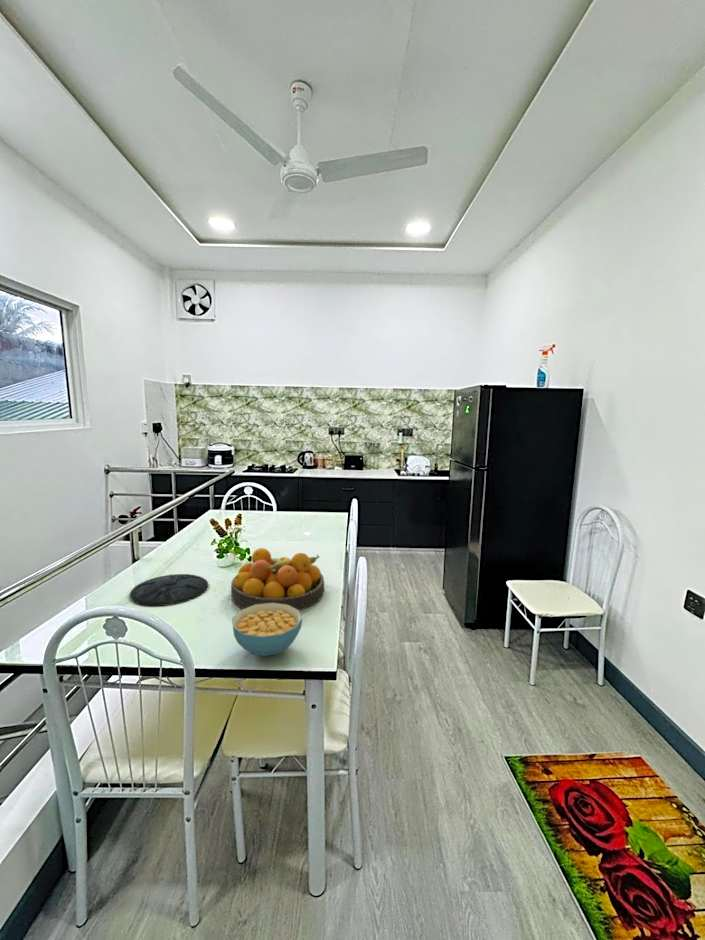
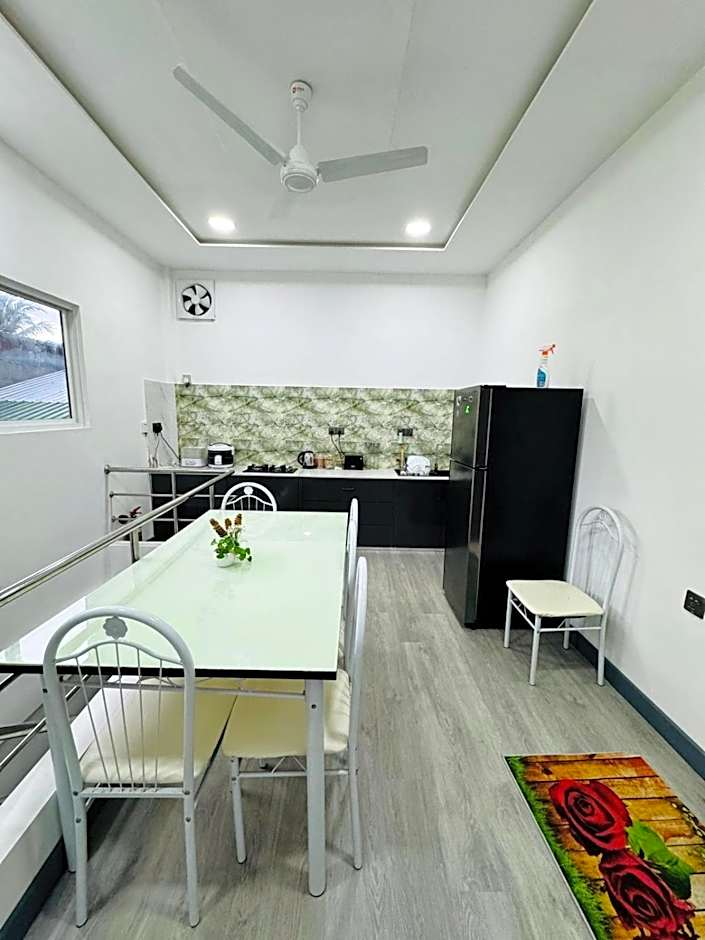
- plate (170, 585)
- fruit bowl (278, 573)
- cereal bowl (267, 634)
